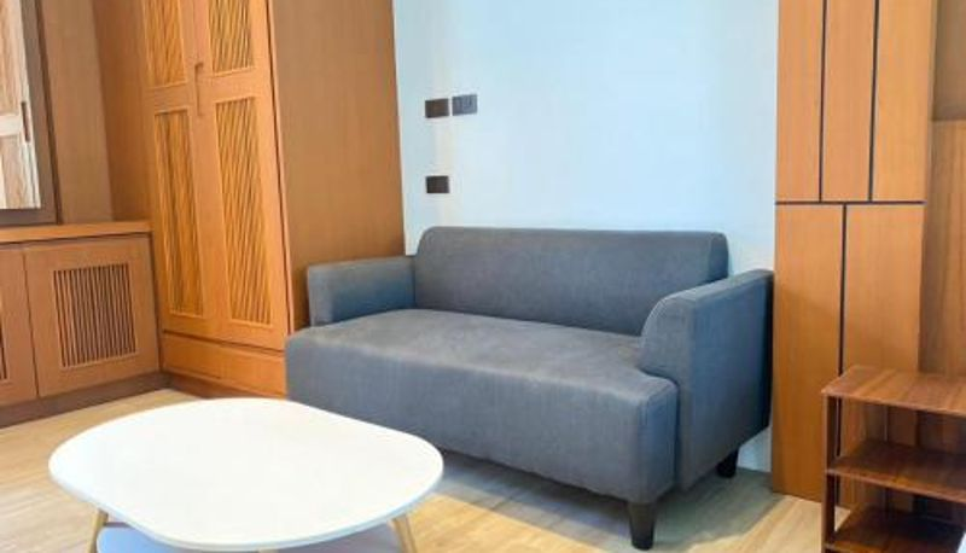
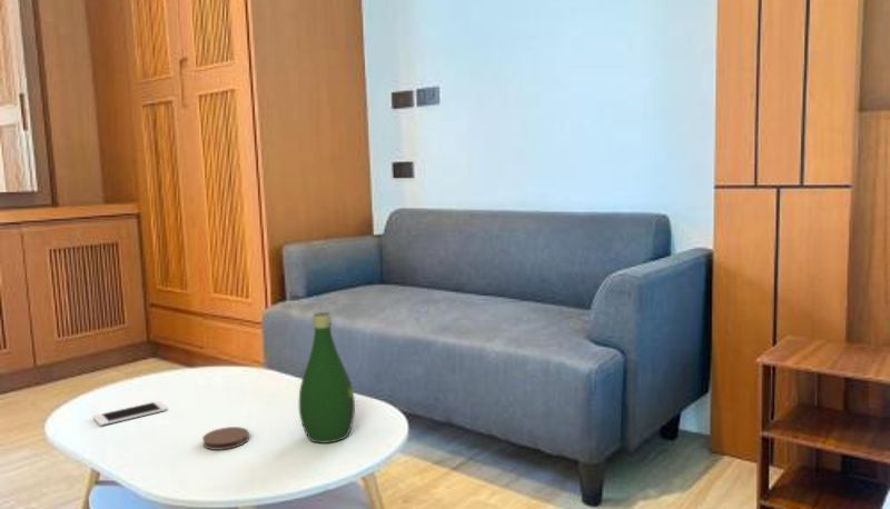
+ bottle (325, 375)
+ coaster (226, 438)
+ cell phone (130, 412)
